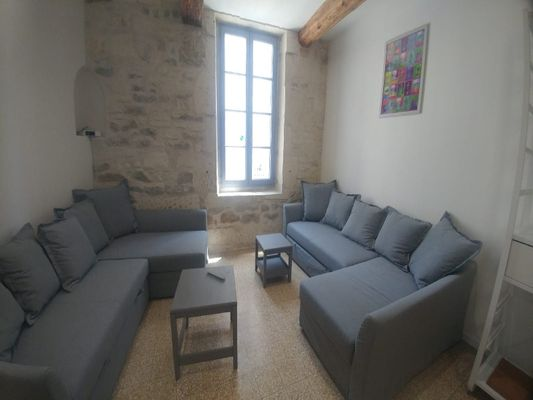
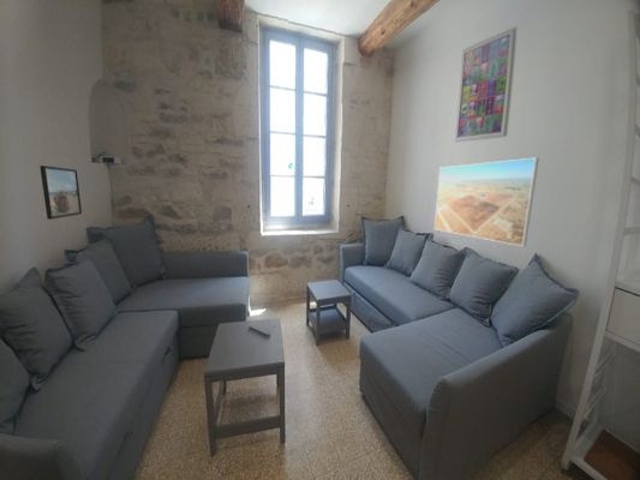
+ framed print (475, 200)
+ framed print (62, 192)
